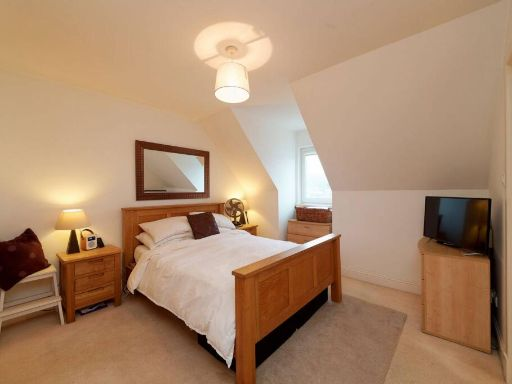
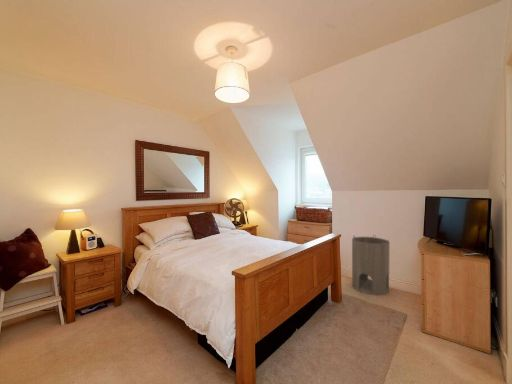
+ cylinder (370, 262)
